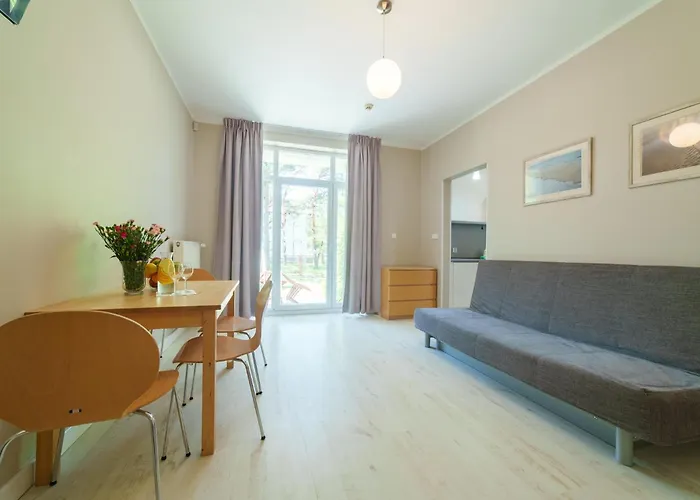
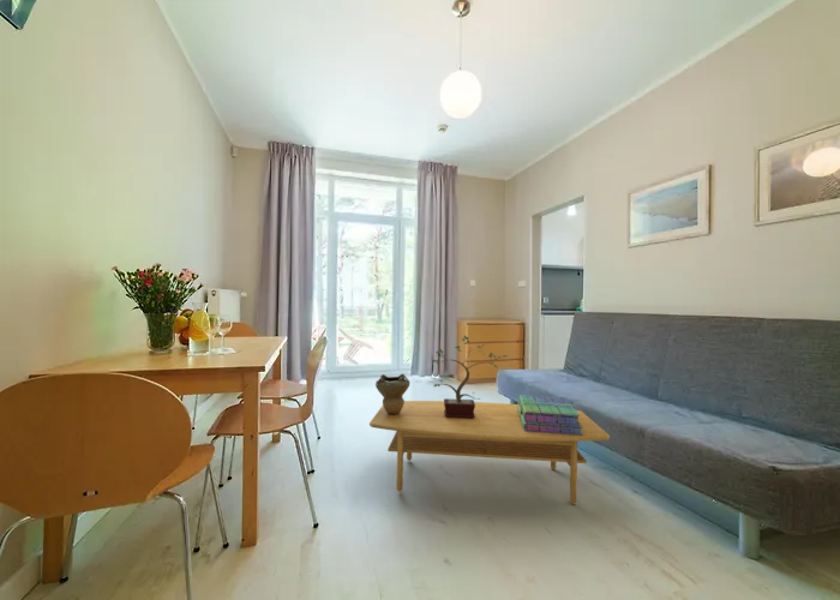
+ decorative bowl (394, 394)
+ potted plant (468, 376)
+ stack of books (546, 412)
+ coffee table (481, 448)
